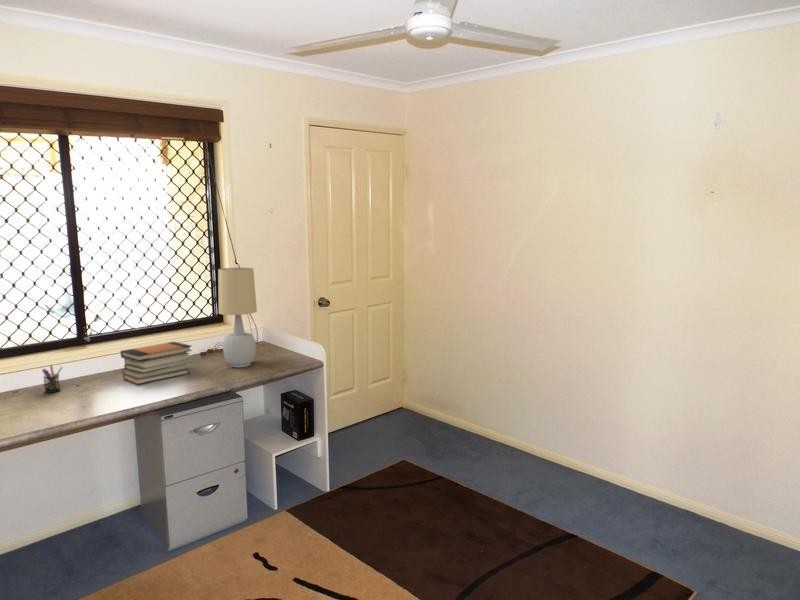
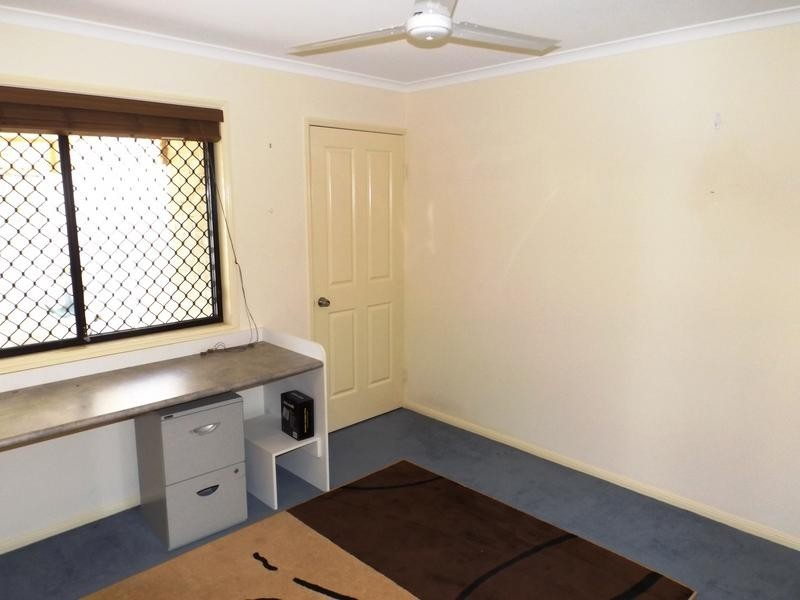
- pen holder (53, 377)
- table lamp (238, 317)
- book stack (157, 362)
